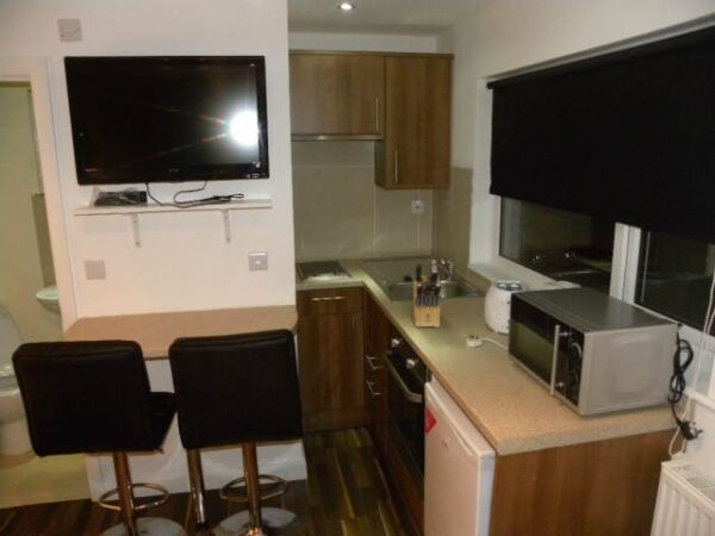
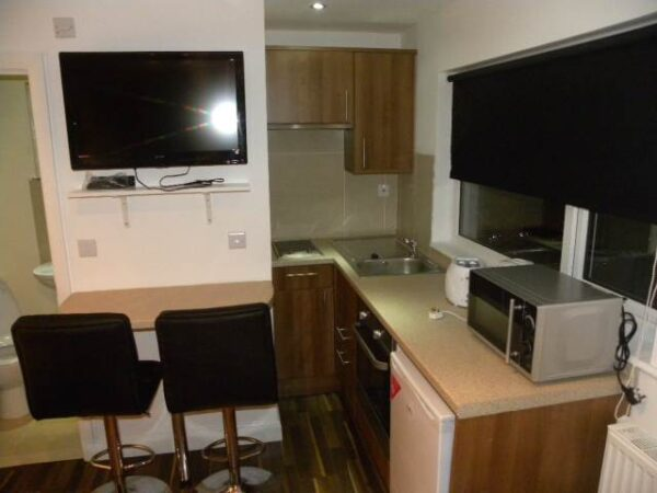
- knife block (427, 288)
